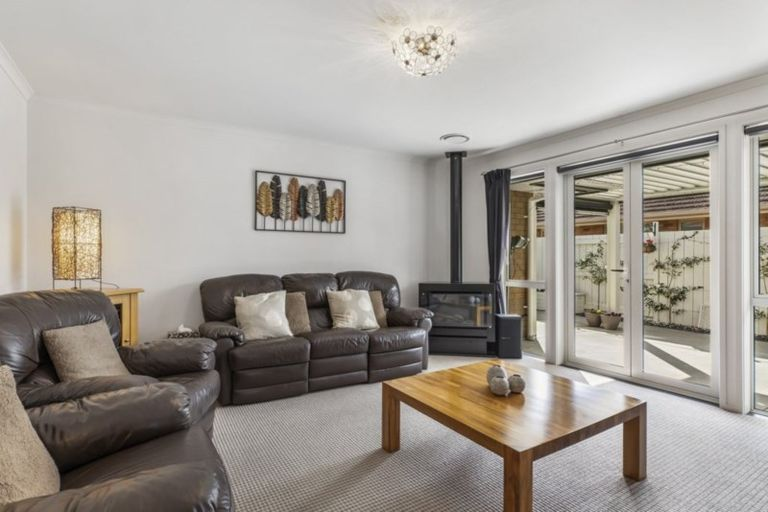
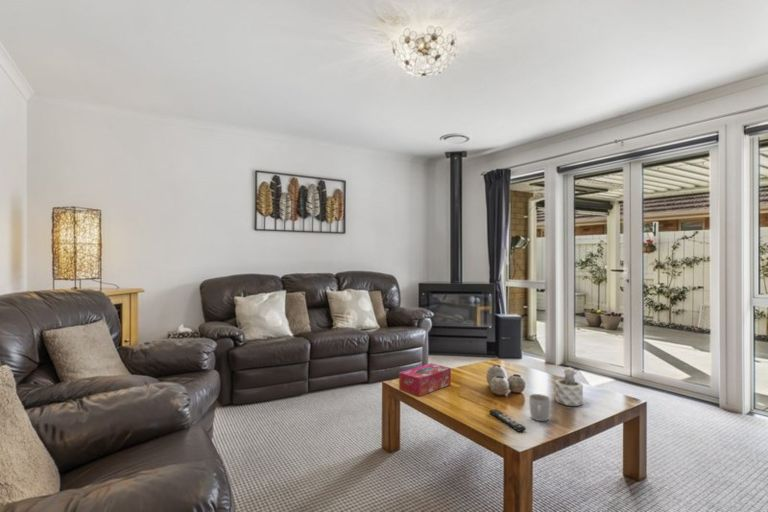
+ remote control (506, 419)
+ succulent plant (568, 384)
+ tissue box (425, 378)
+ mug (539, 409)
